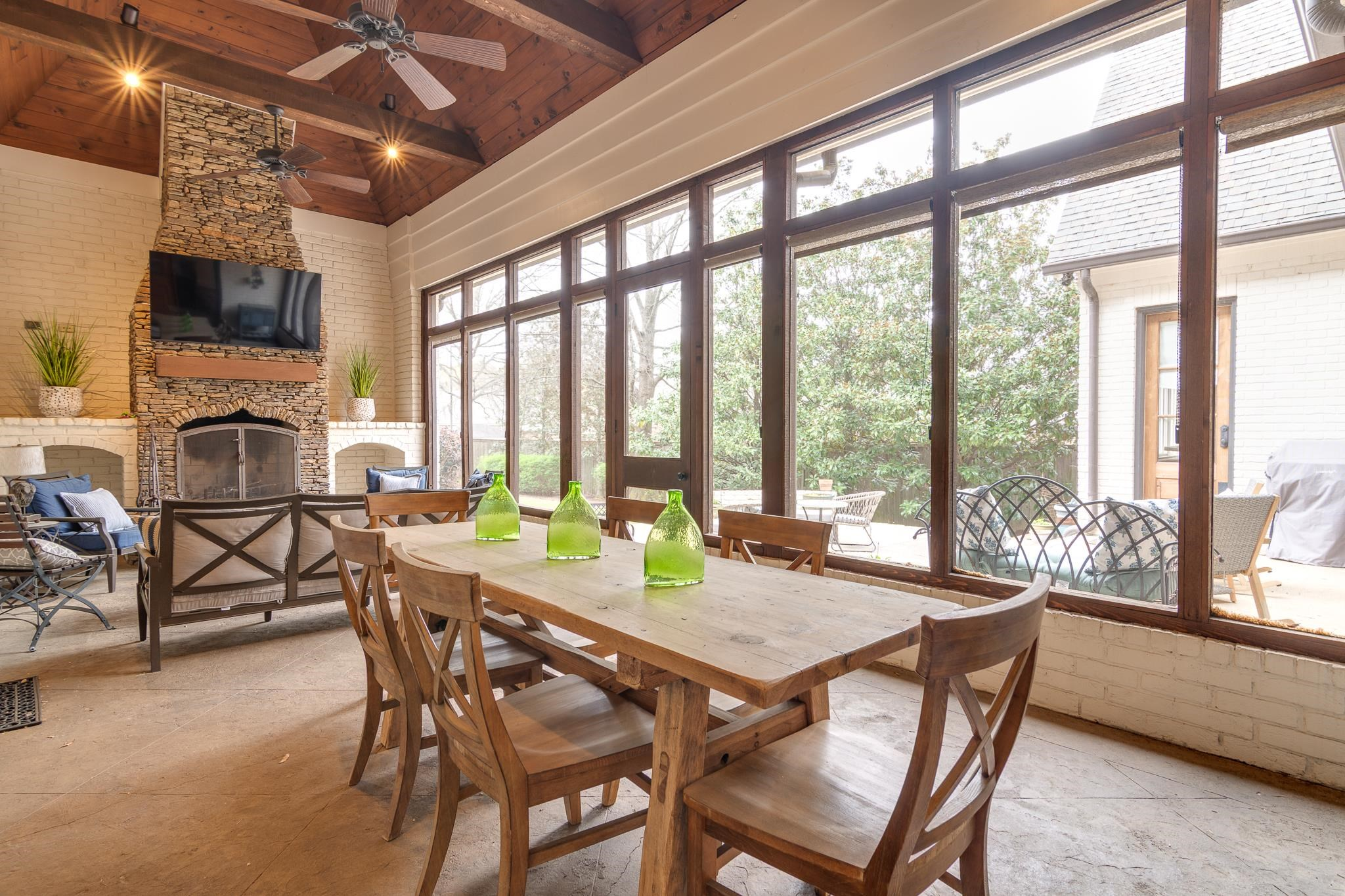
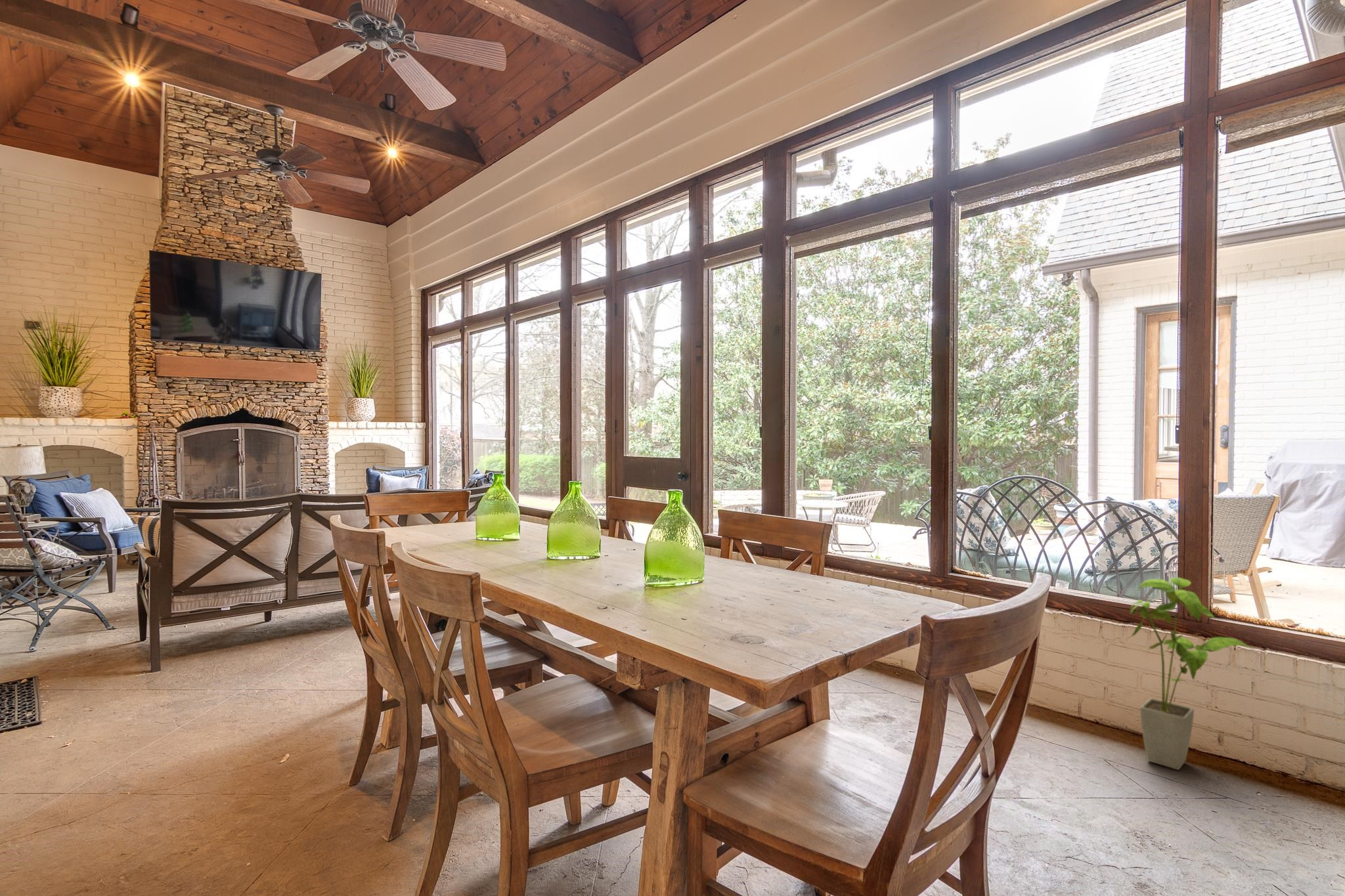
+ house plant (1182, 673)
